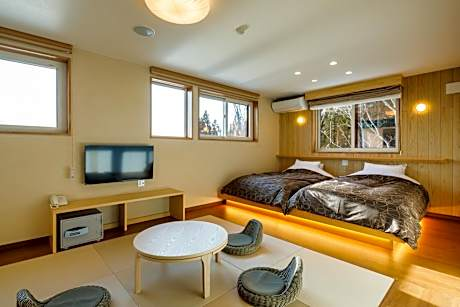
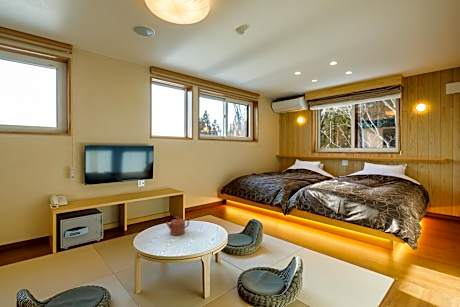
+ teapot (177, 224)
